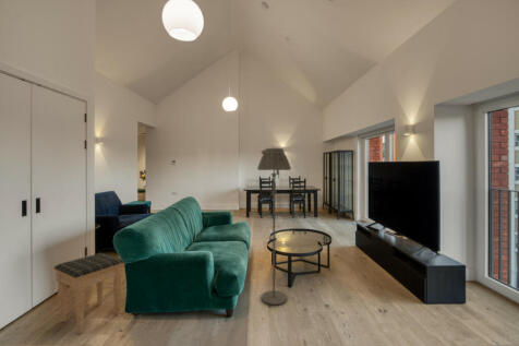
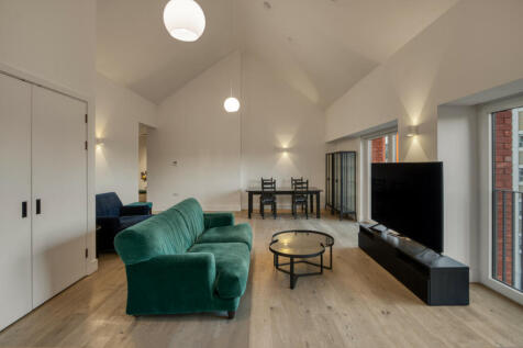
- floor lamp (274, 223)
- footstool (89, 285)
